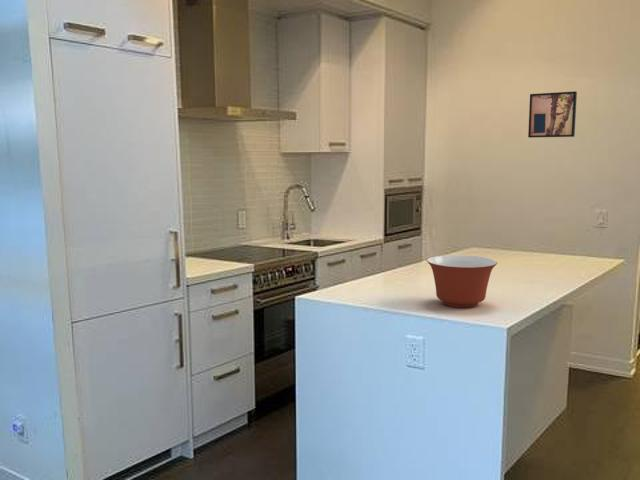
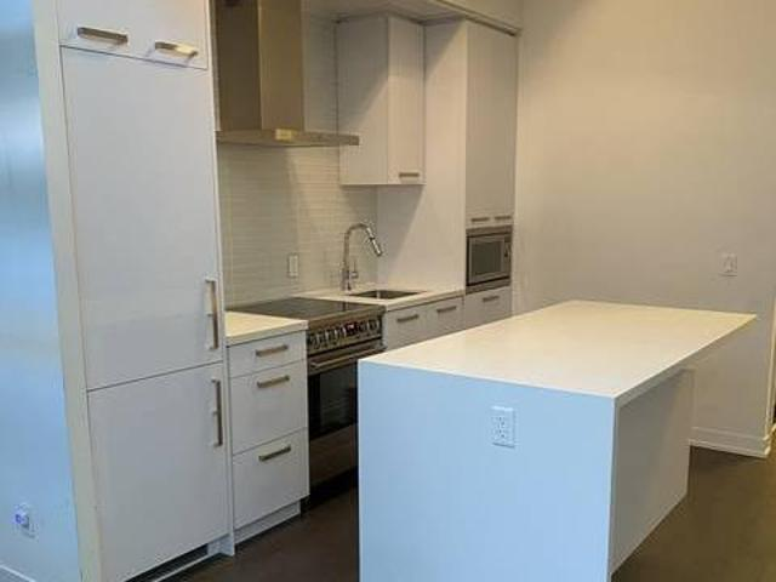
- wall art (552, 115)
- mixing bowl (461, 282)
